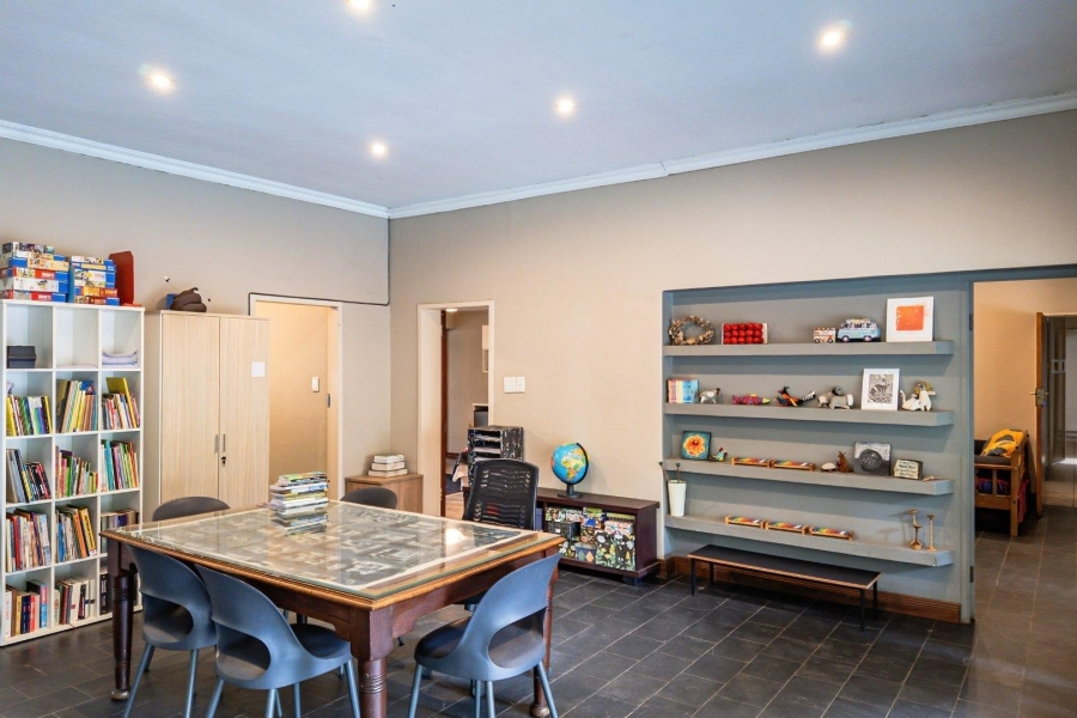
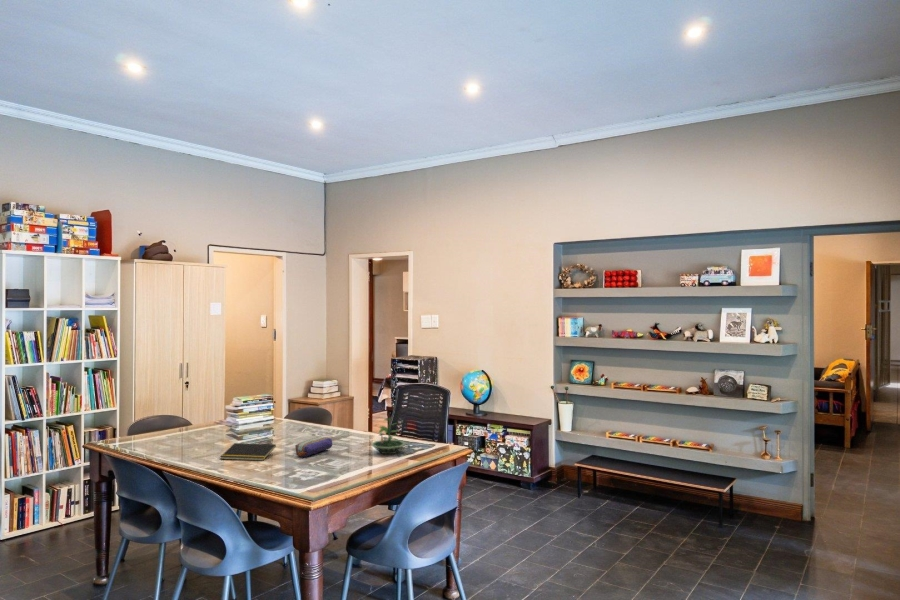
+ pencil case (314, 446)
+ terrarium (389, 424)
+ notepad (248, 451)
